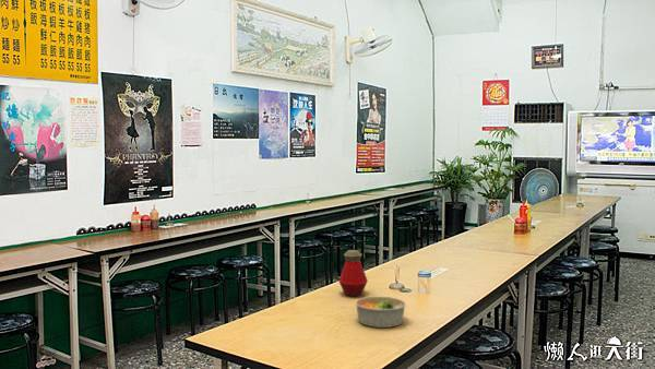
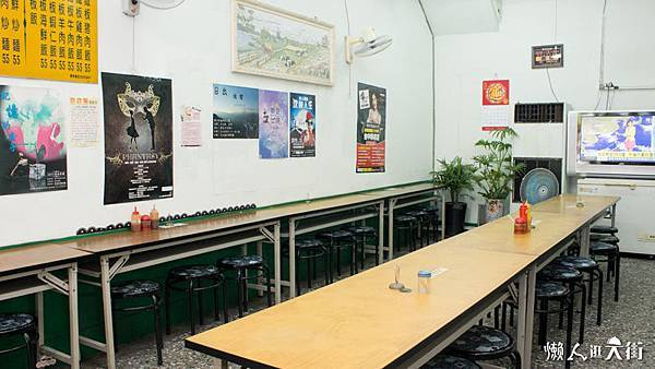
- bowl (380, 310)
- bottle (353, 272)
